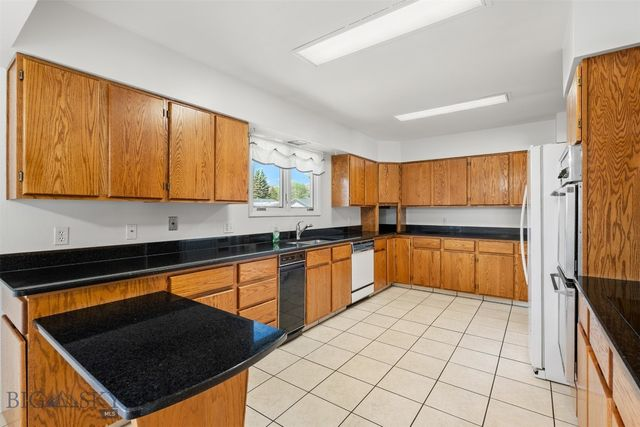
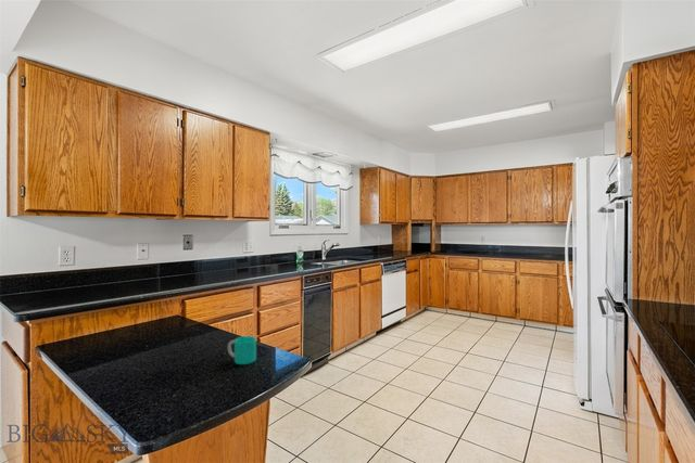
+ cup (241, 349)
